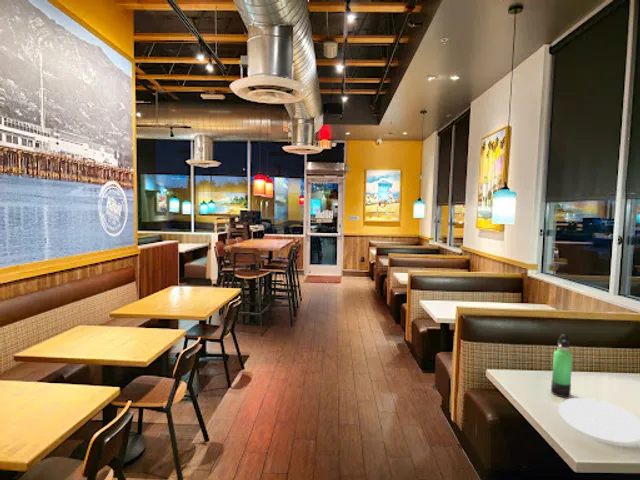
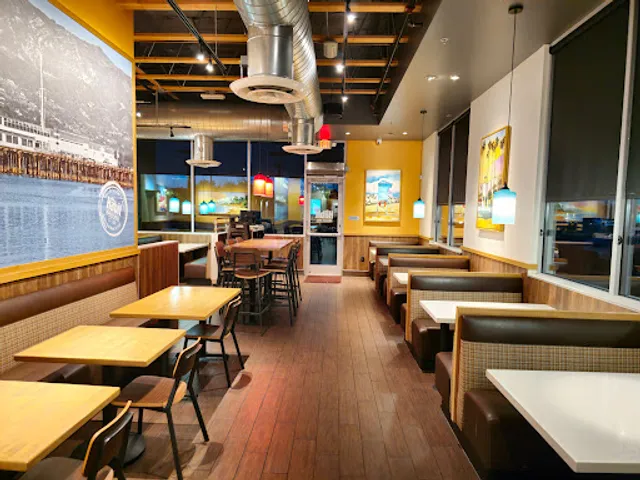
- plate (599, 418)
- thermos bottle (562, 364)
